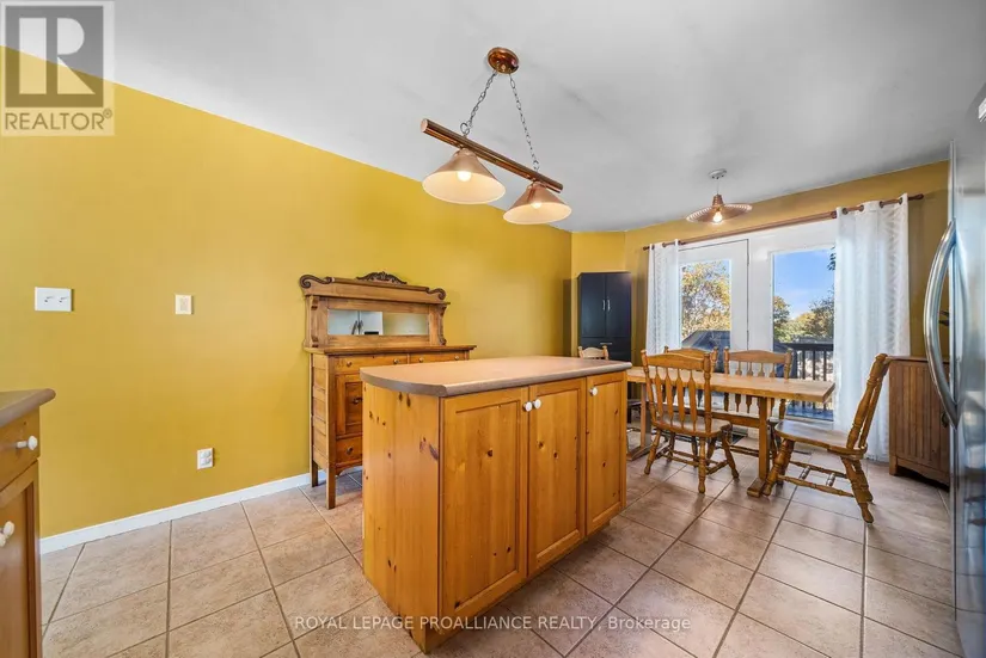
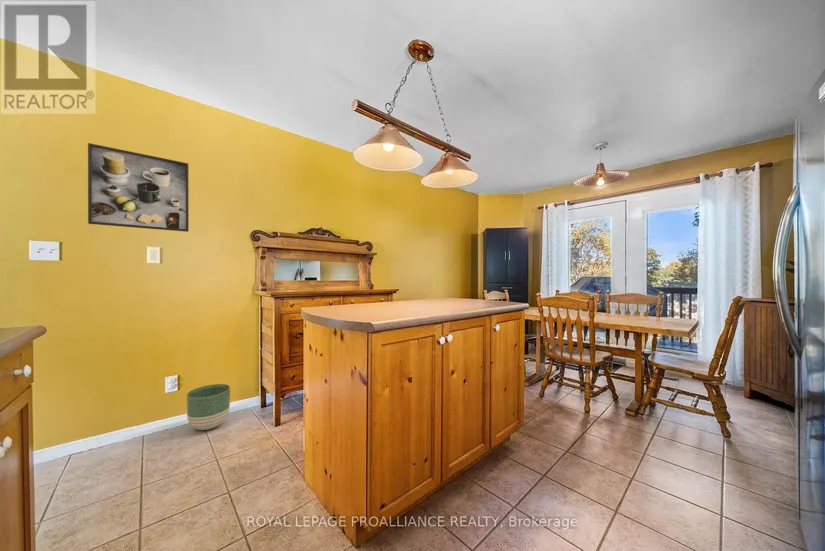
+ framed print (142, 191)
+ planter (209, 408)
